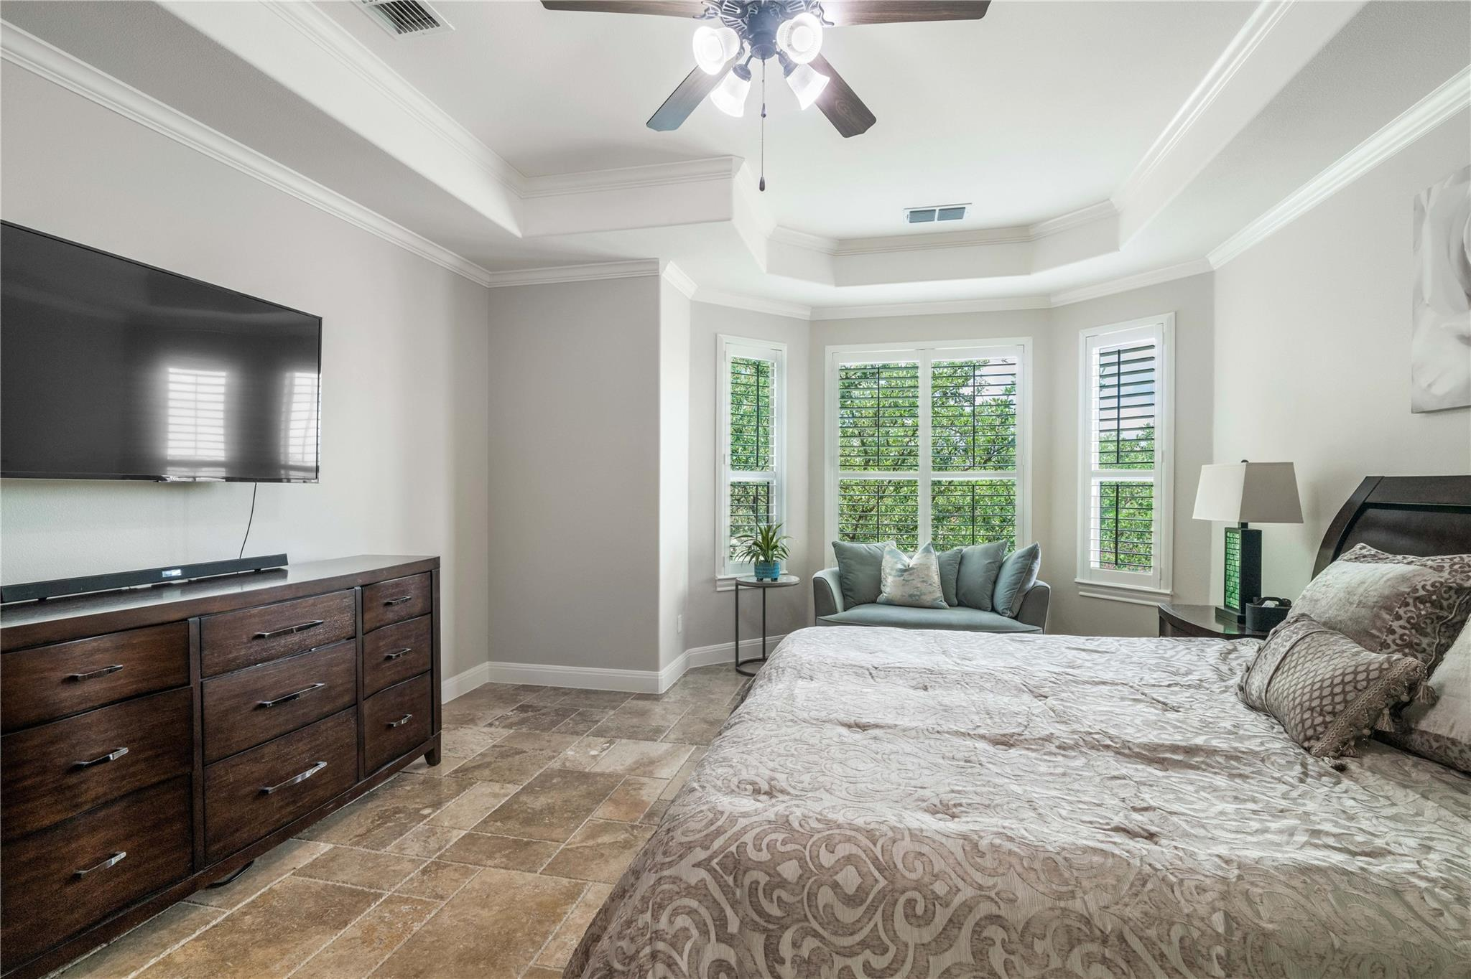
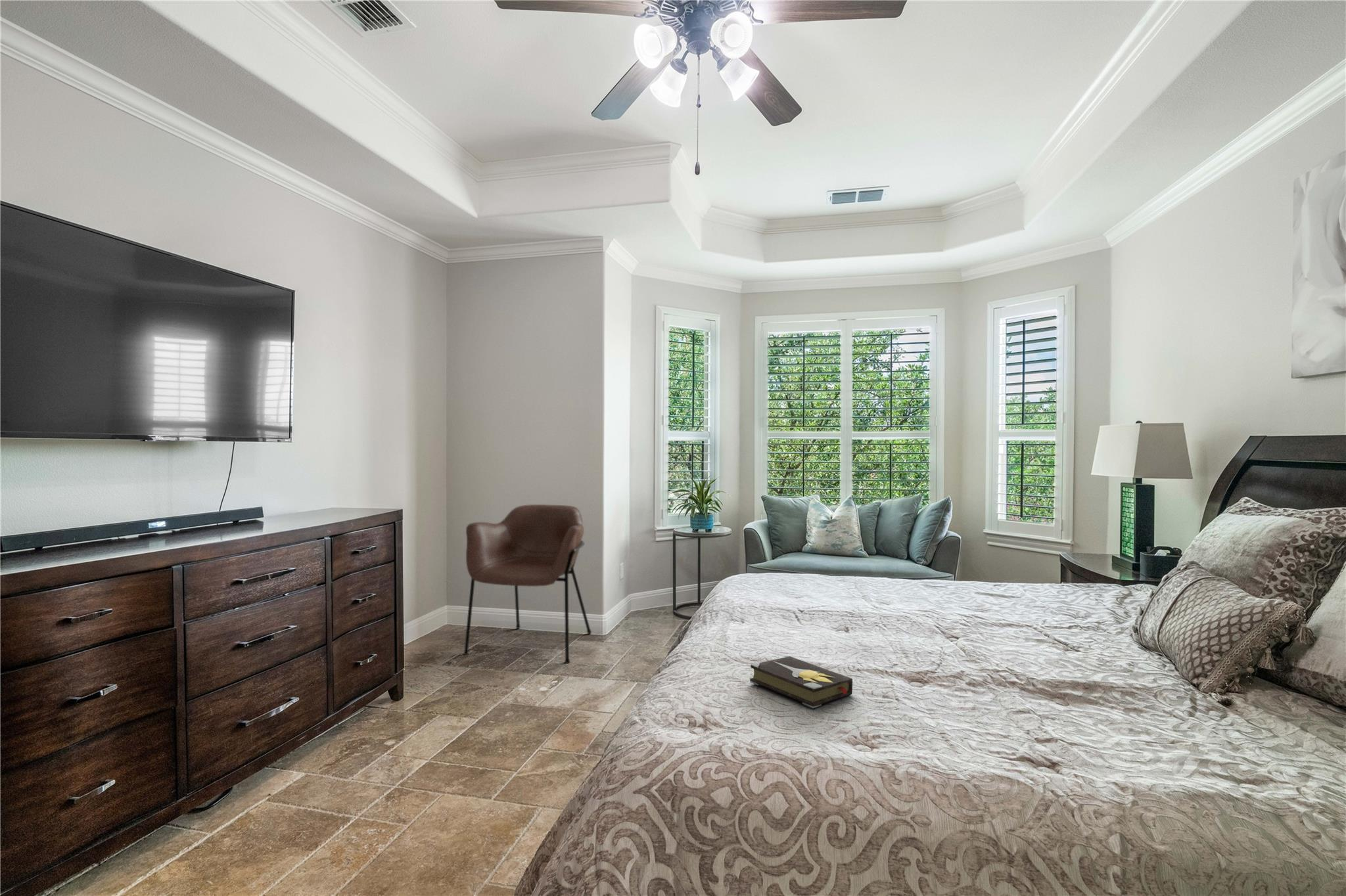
+ armchair (533, 577)
+ hardback book (800, 678)
